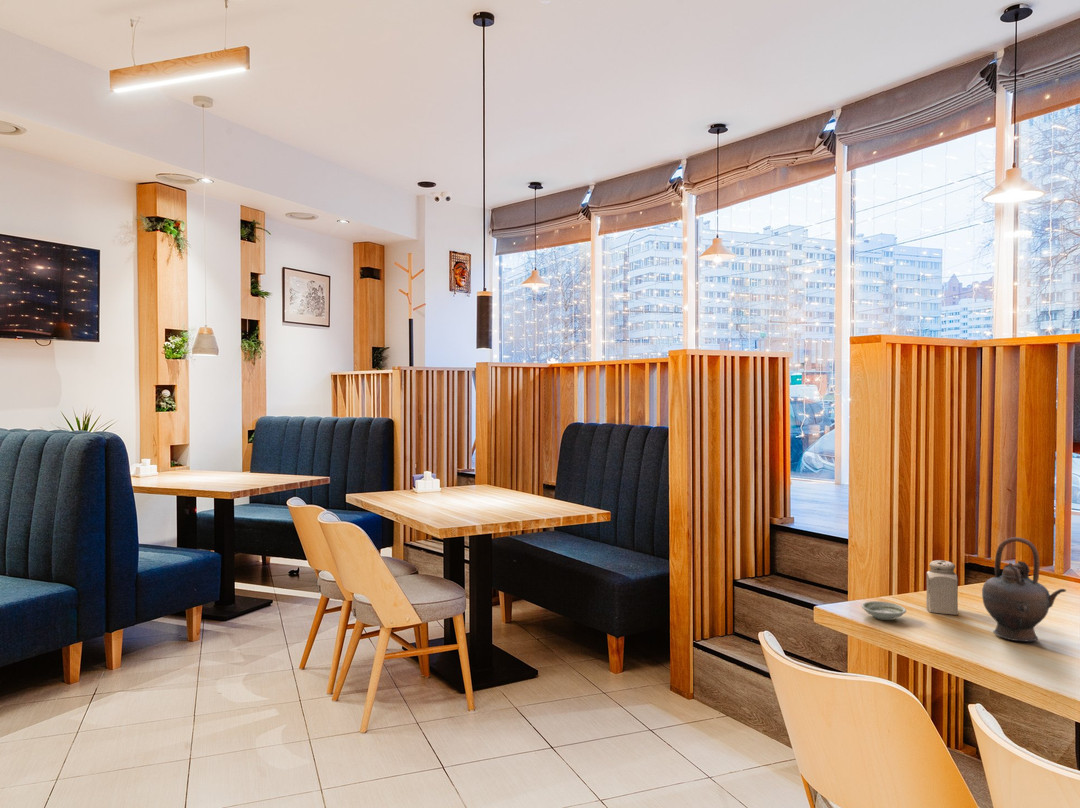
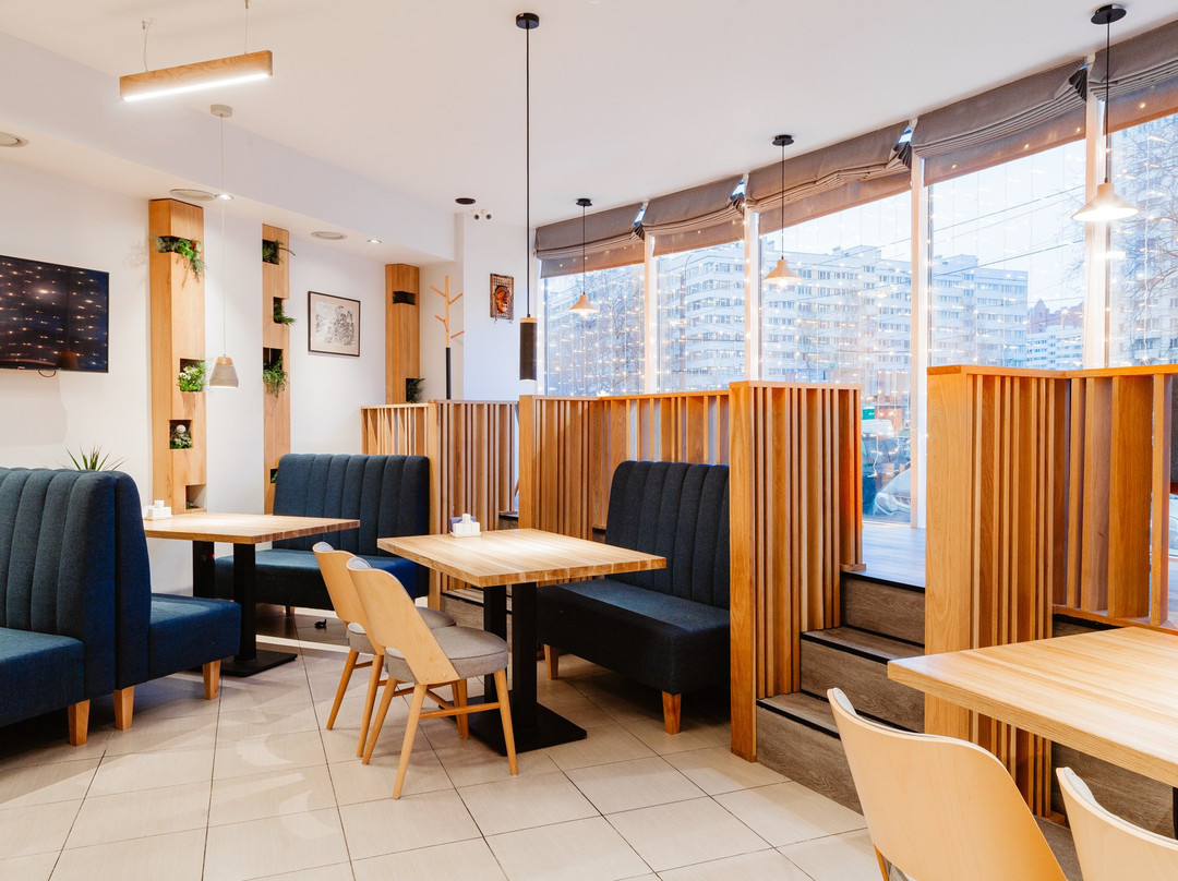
- teapot (1023, 588)
- salt shaker (941, 585)
- saucer (883, 611)
